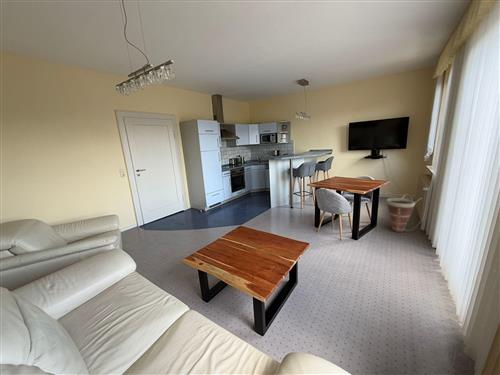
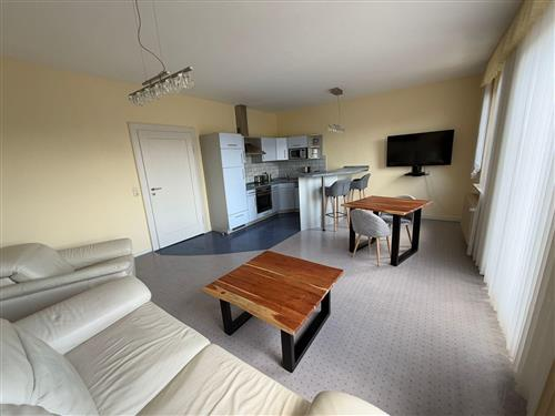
- basket (405, 213)
